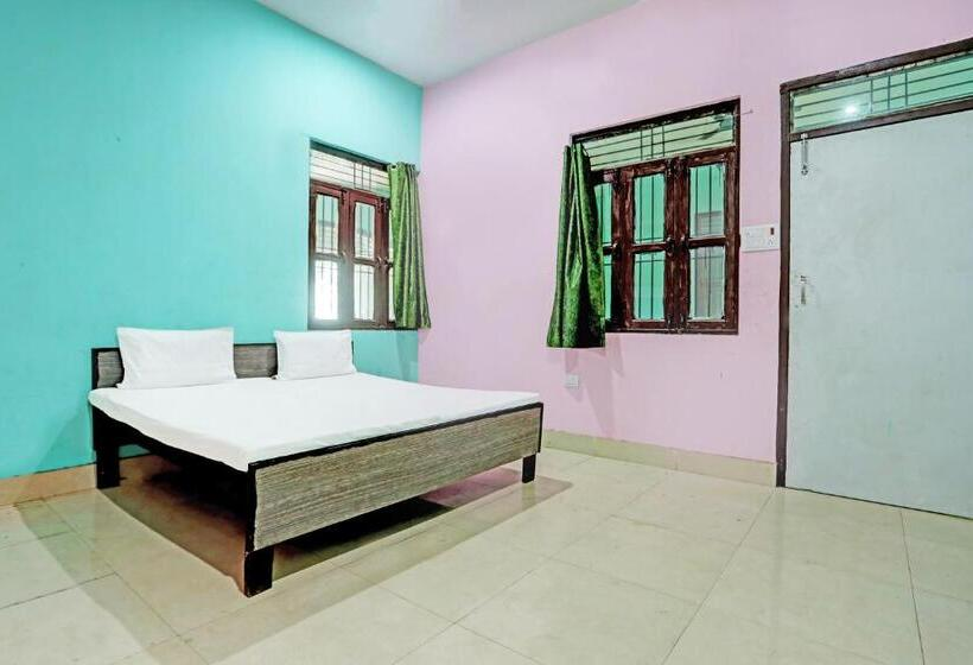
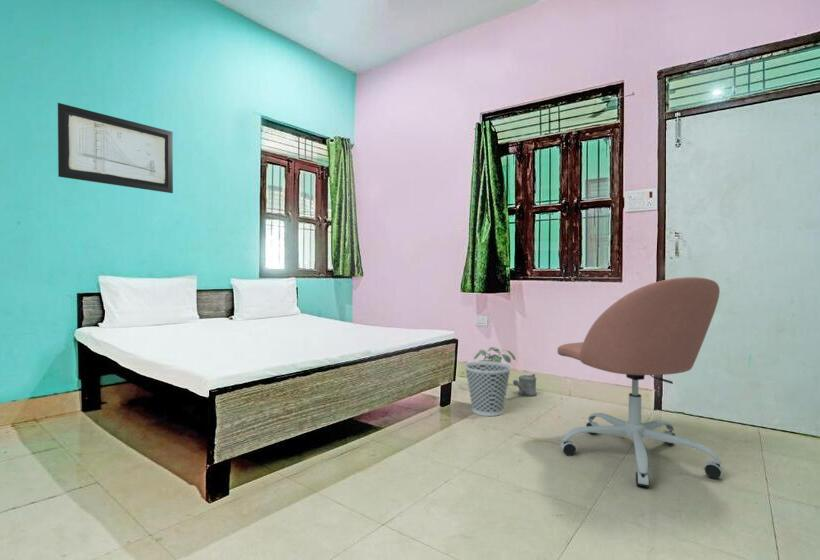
+ wastebasket (487, 388)
+ wall art (120, 152)
+ potted plant (491, 361)
+ office chair (632, 366)
+ watering can (525, 385)
